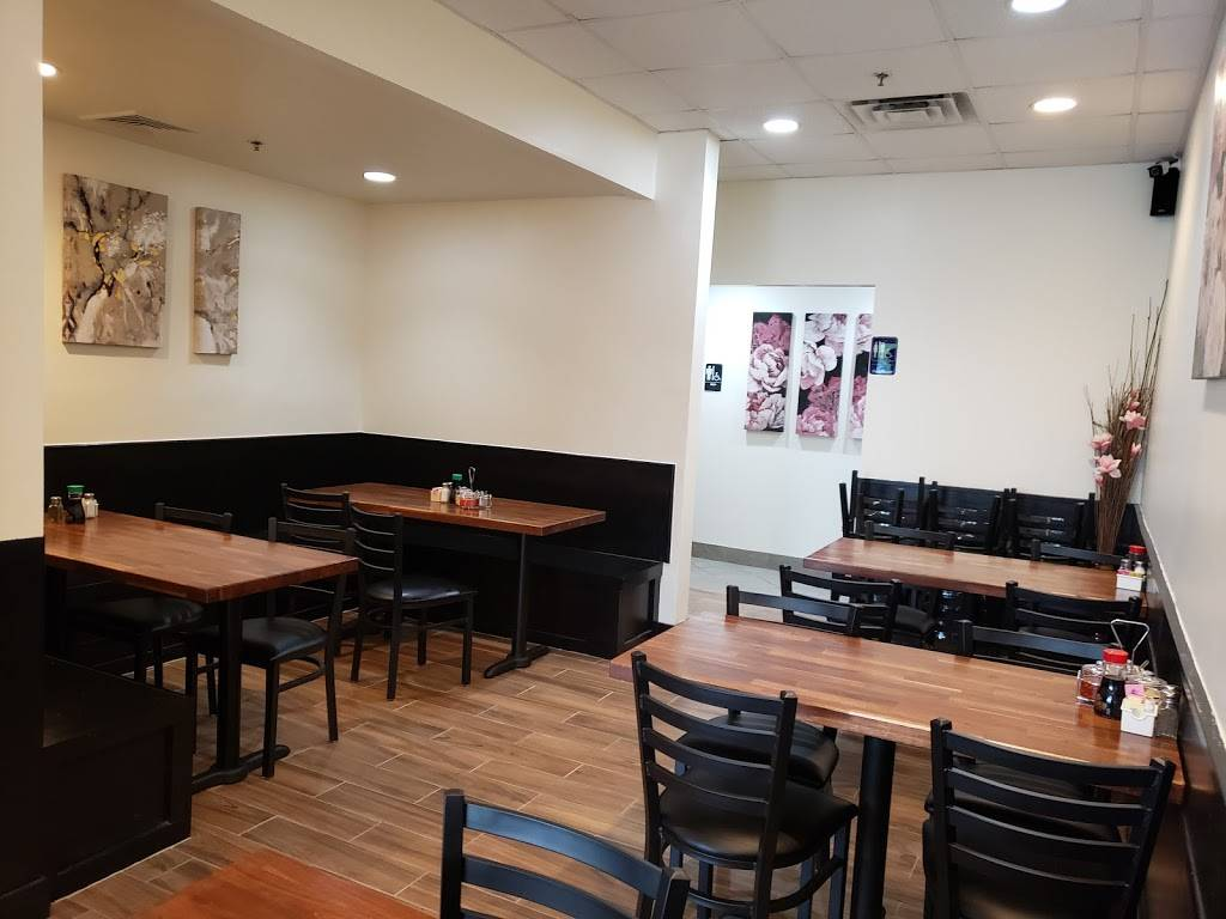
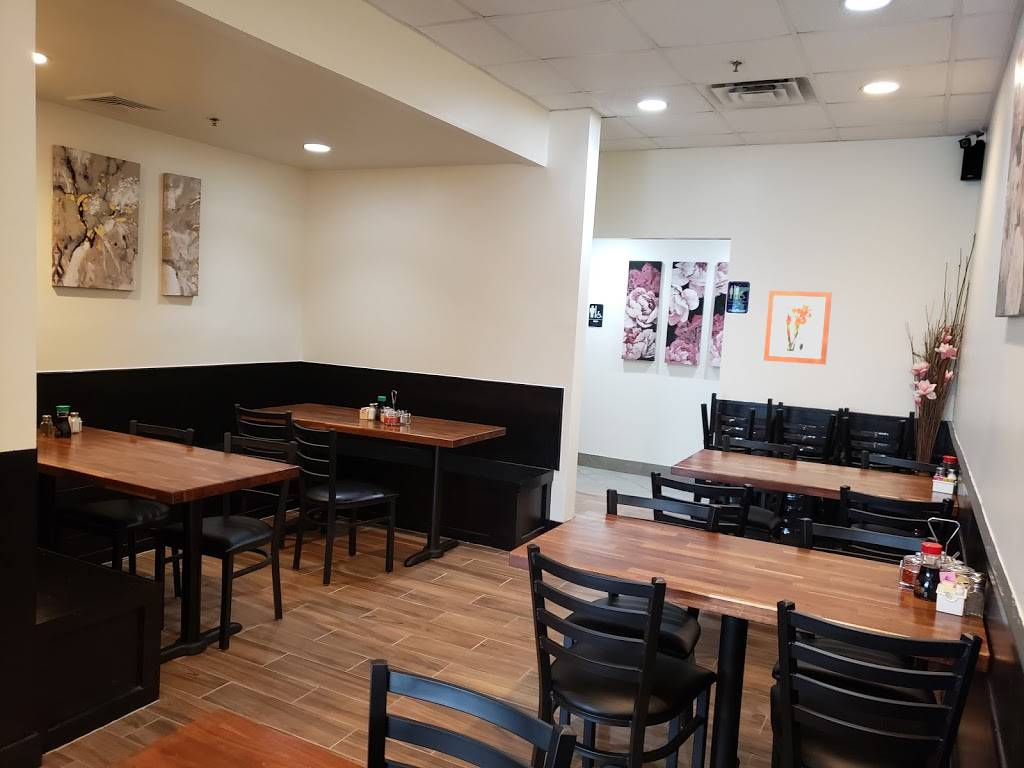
+ wall art (797, 327)
